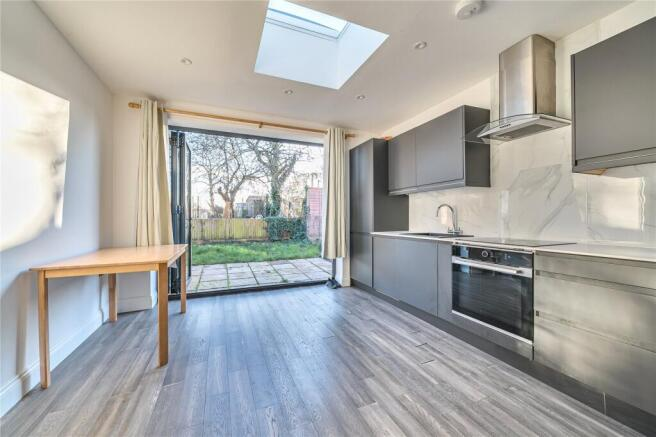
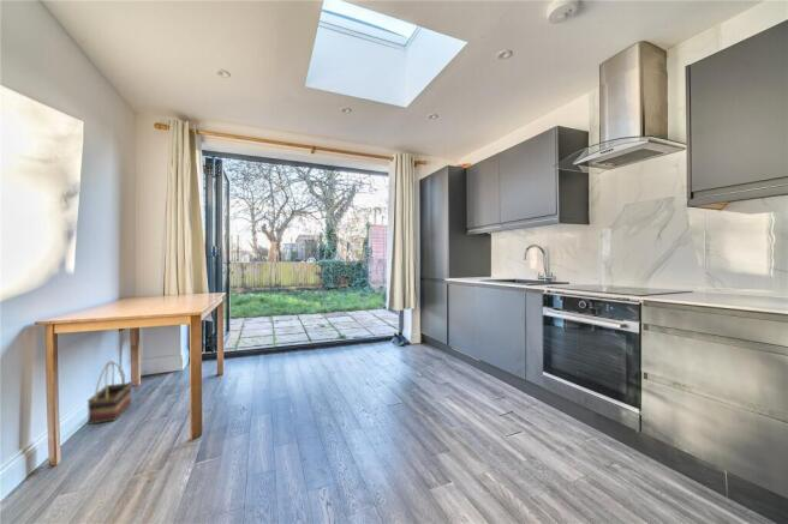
+ basket (111, 387)
